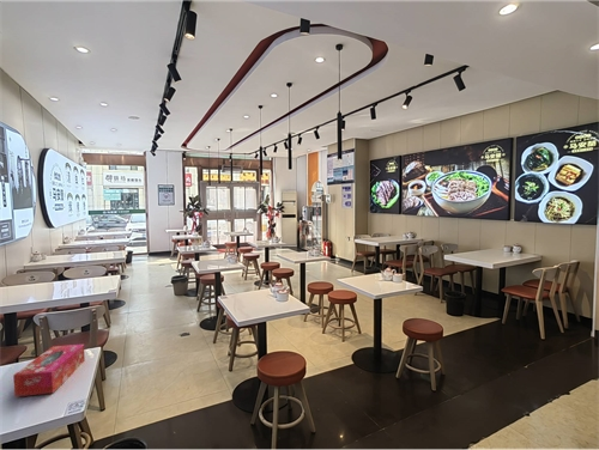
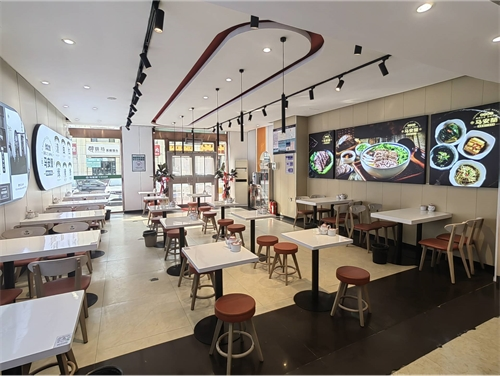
- tissue box (53, 367)
